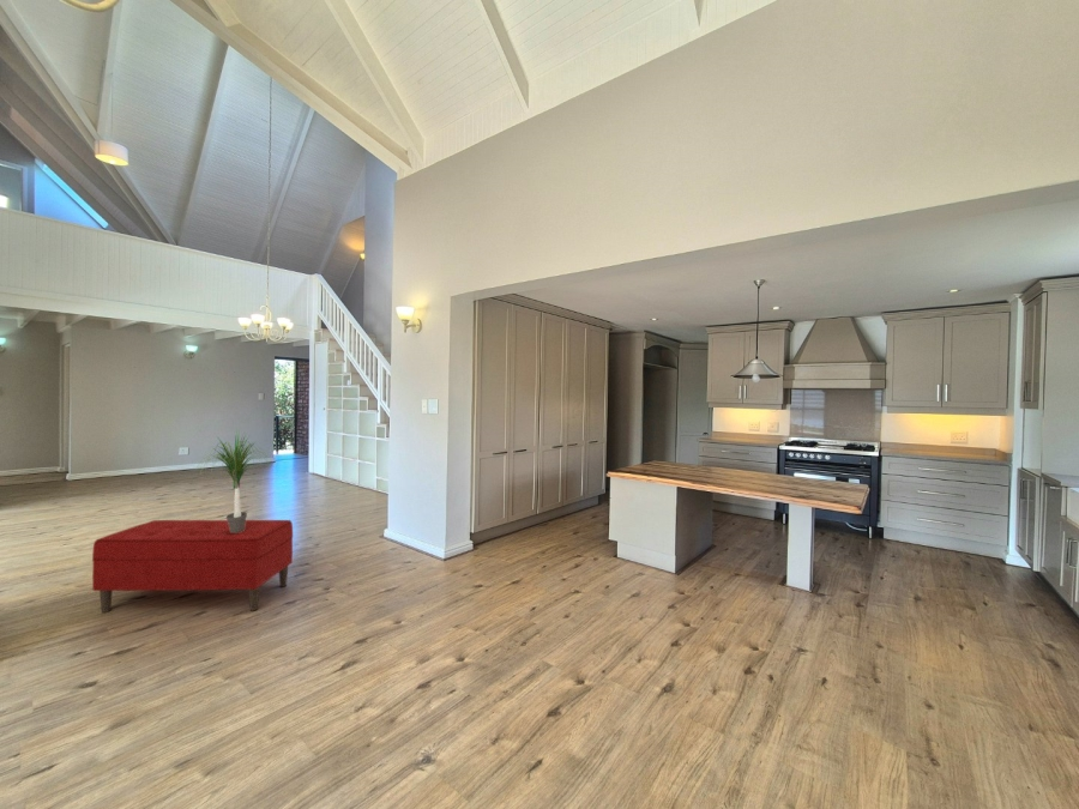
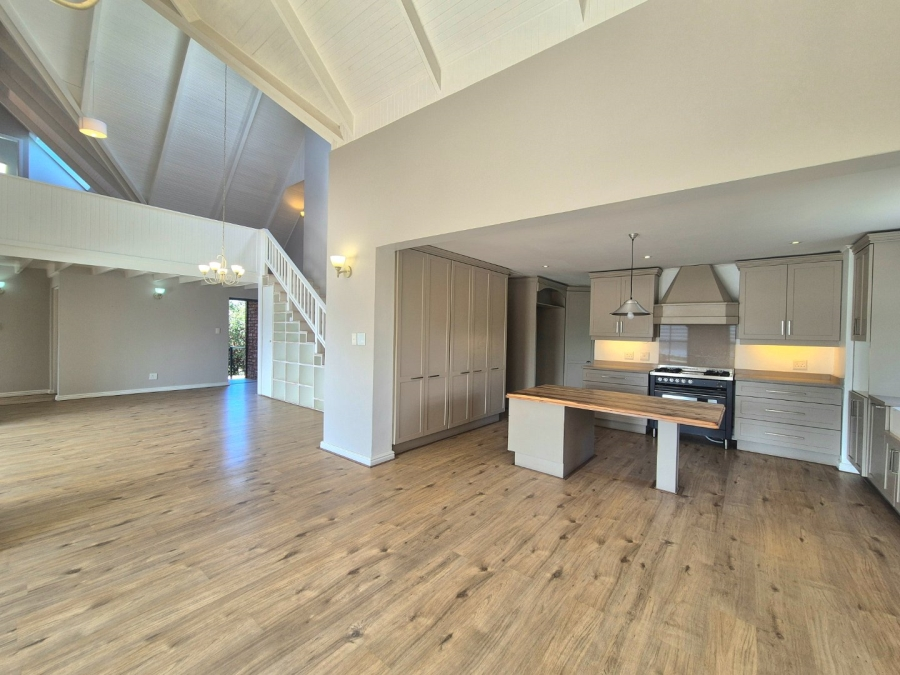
- potted plant (239, 478)
- bench (200, 562)
